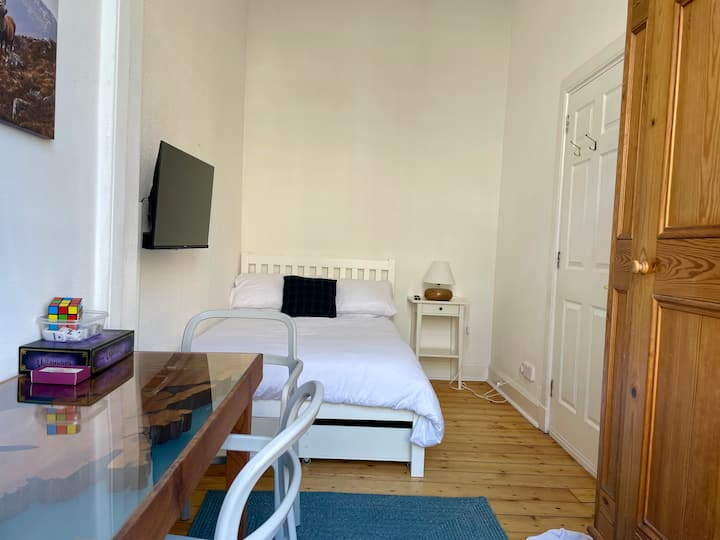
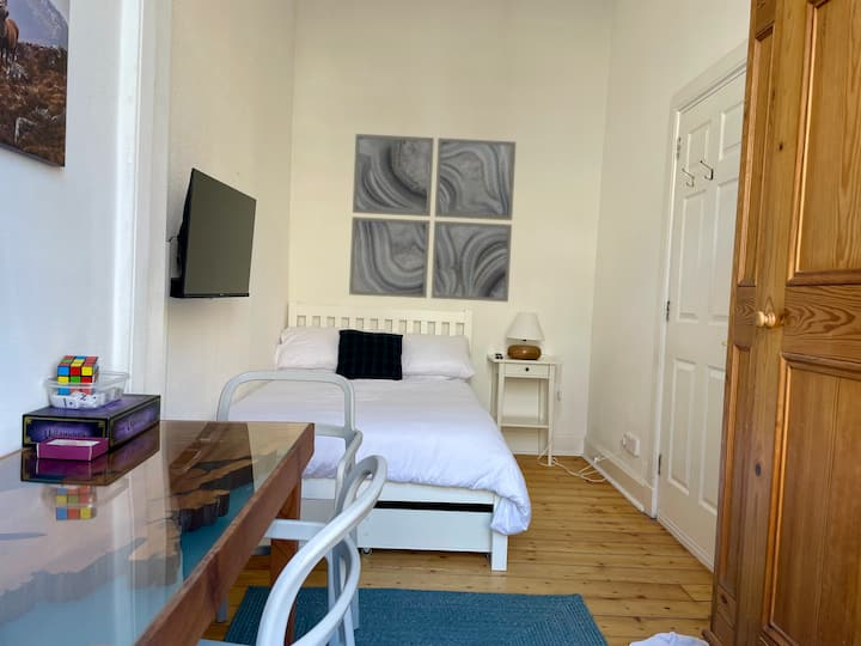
+ wall art (429, 220)
